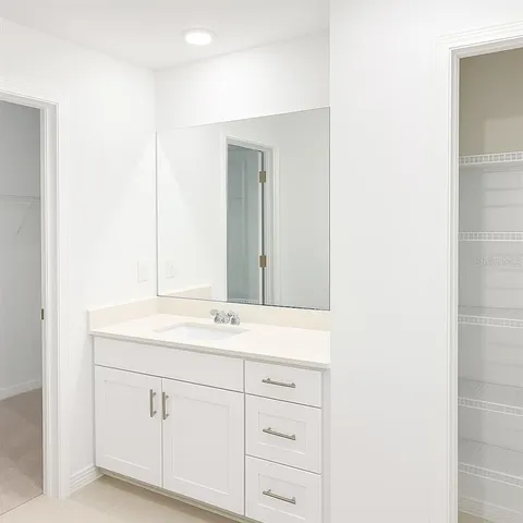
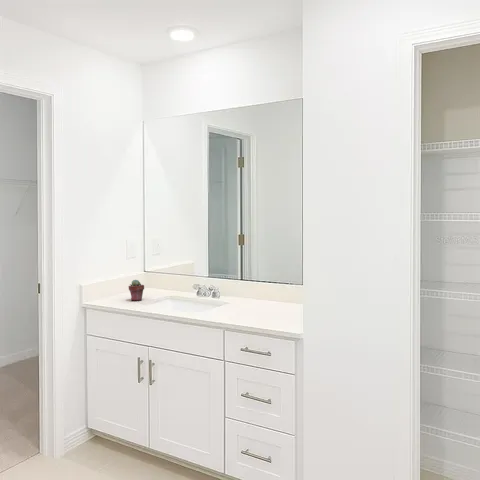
+ potted succulent (136, 289)
